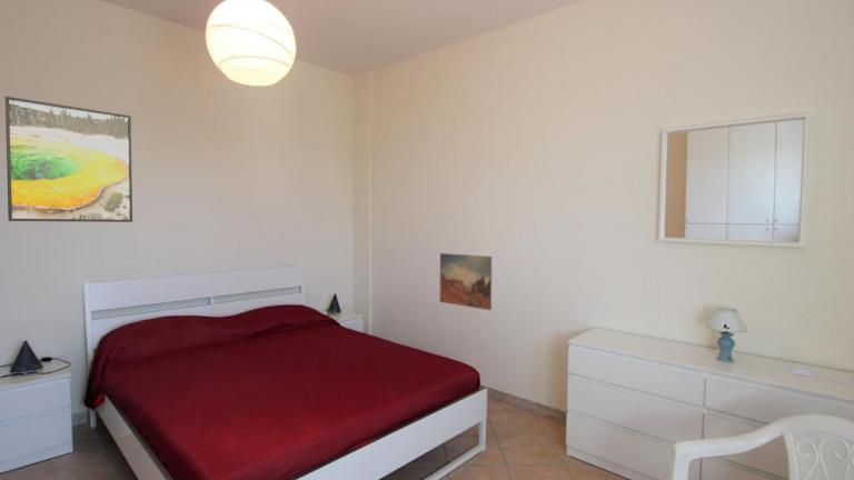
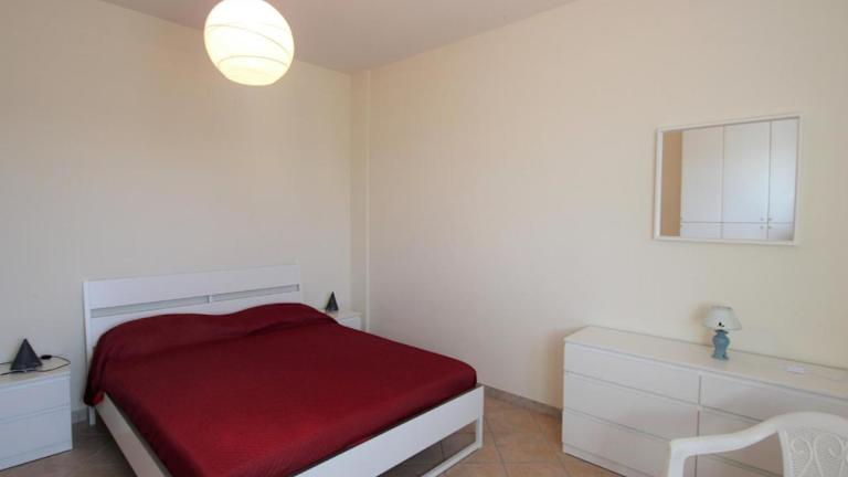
- wall art (464, 280)
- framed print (73, 164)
